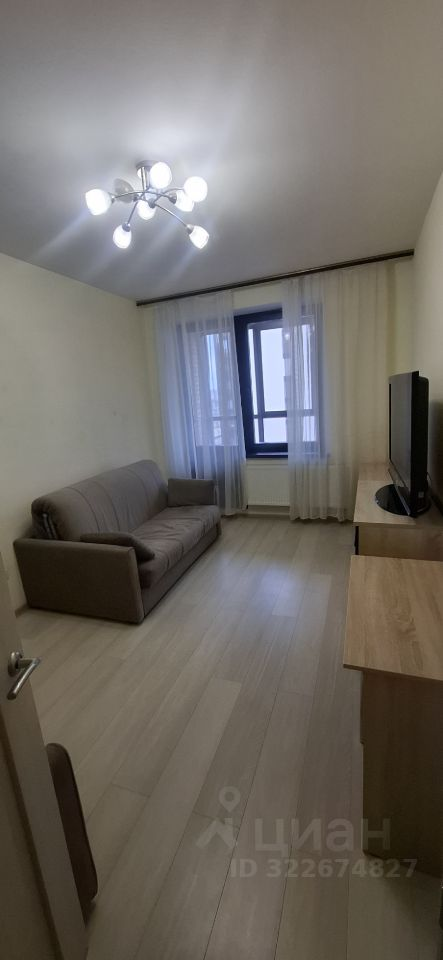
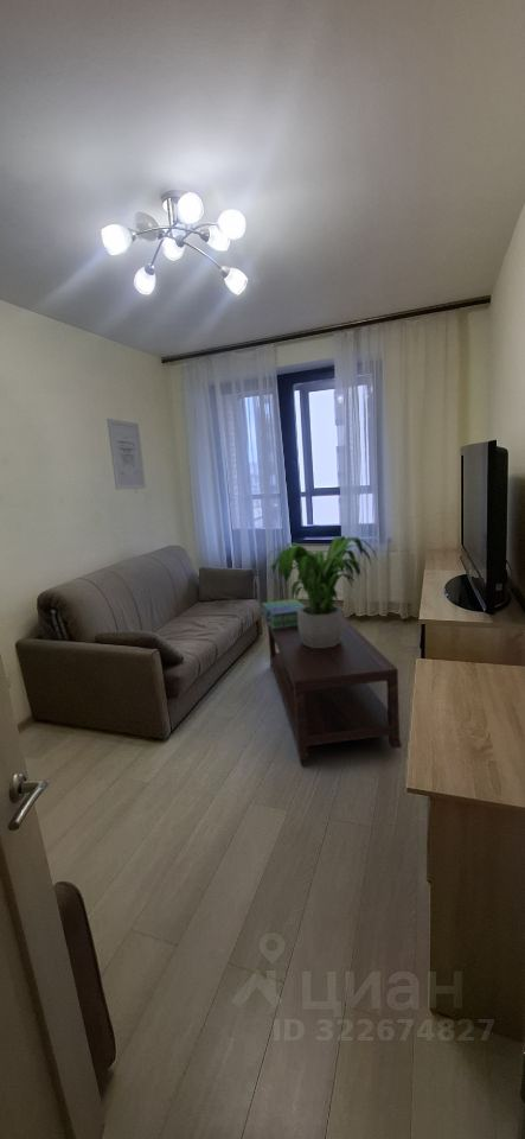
+ potted plant (324, 591)
+ coffee table (320, 669)
+ stack of books (286, 612)
+ wall art (127, 454)
